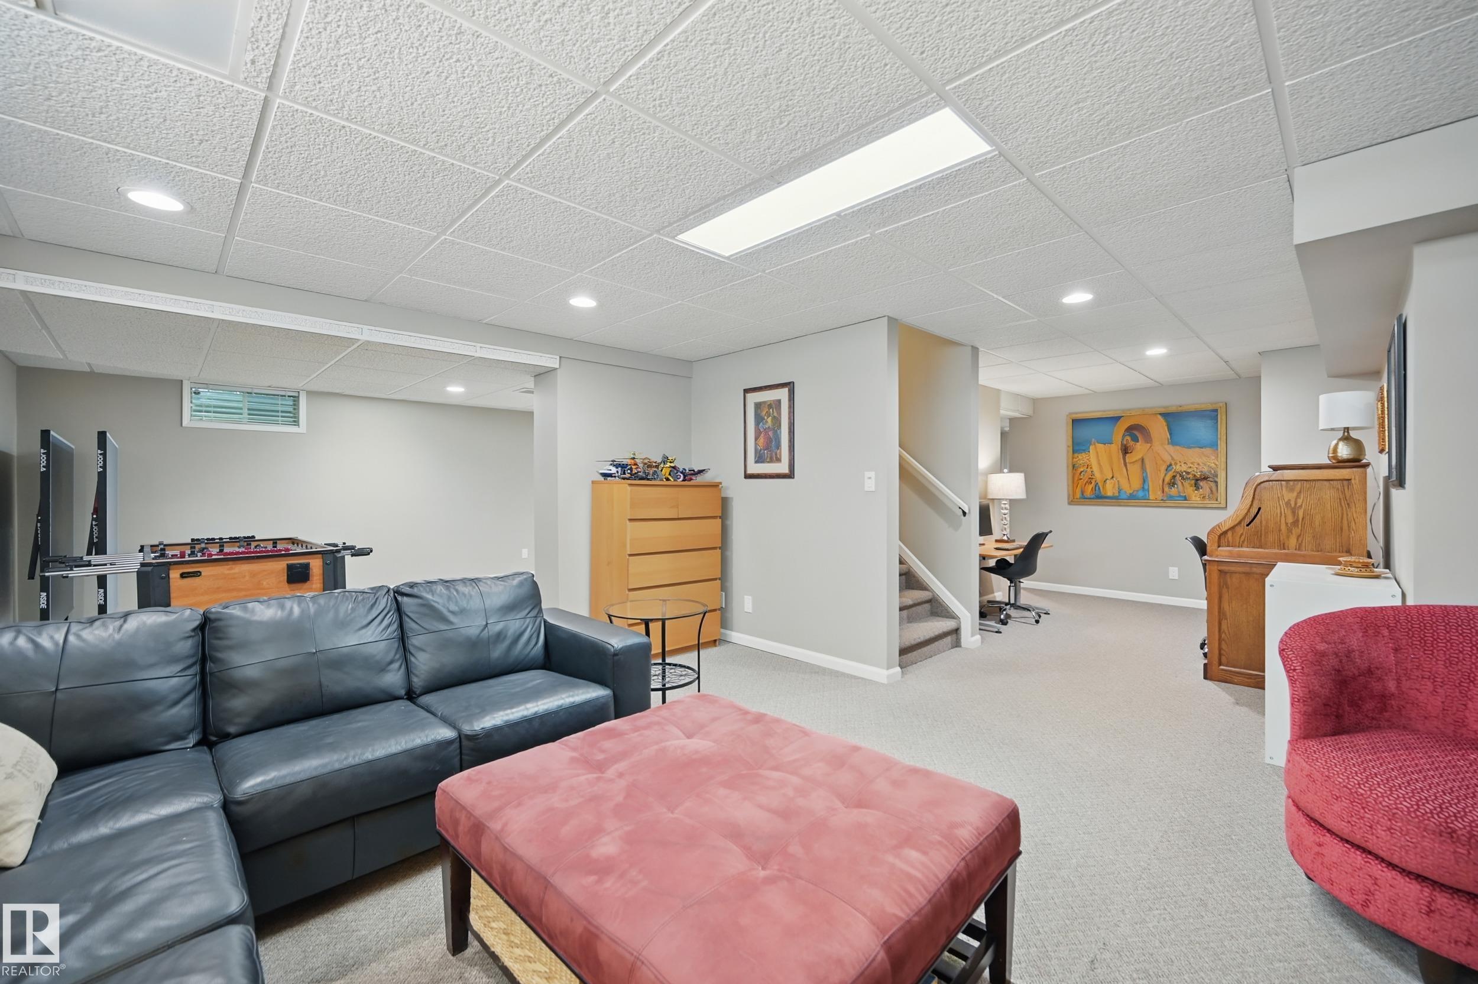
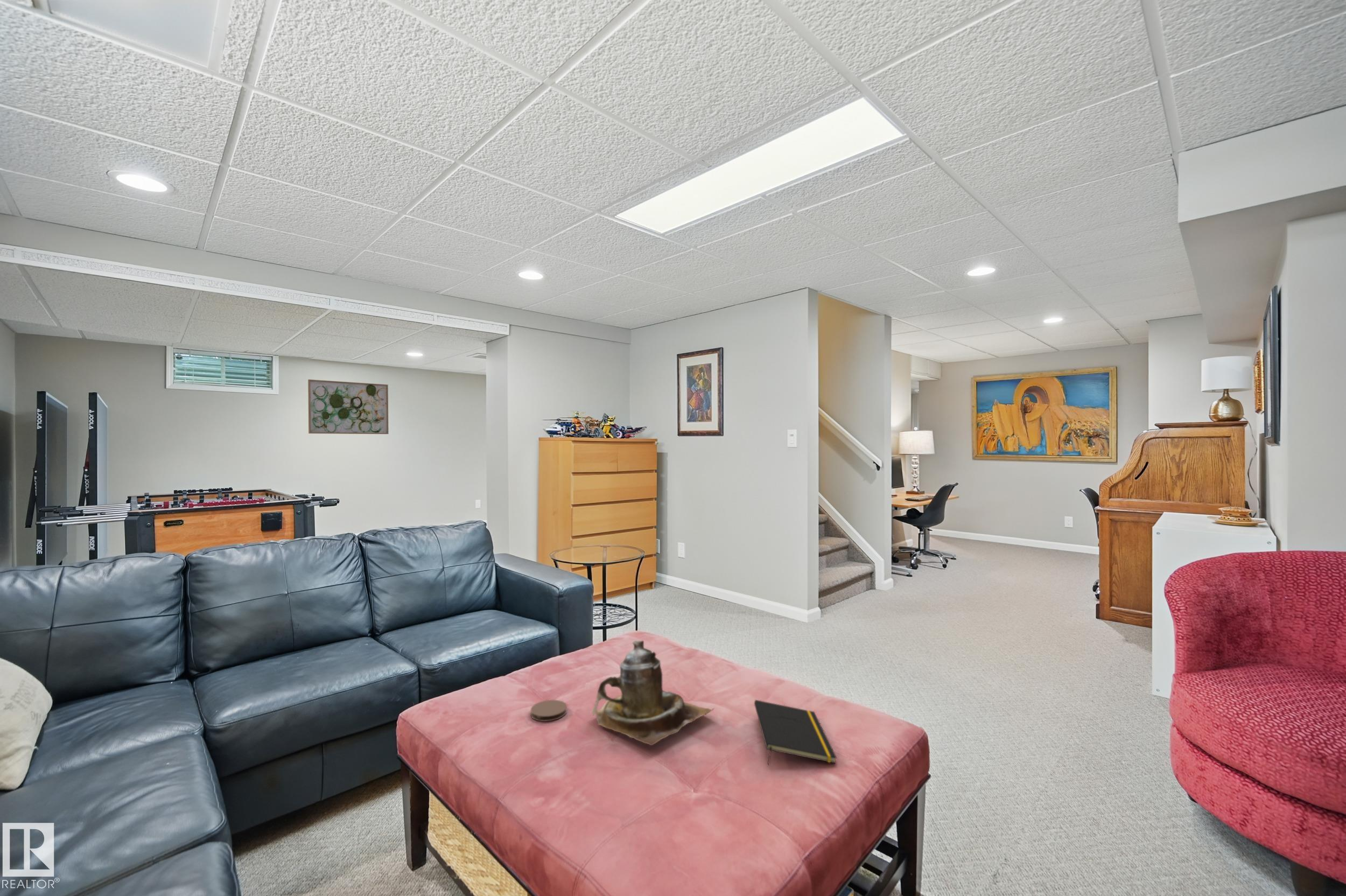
+ notepad (792, 729)
+ teapot (651, 680)
+ coaster (549, 710)
+ wall art (350, 408)
